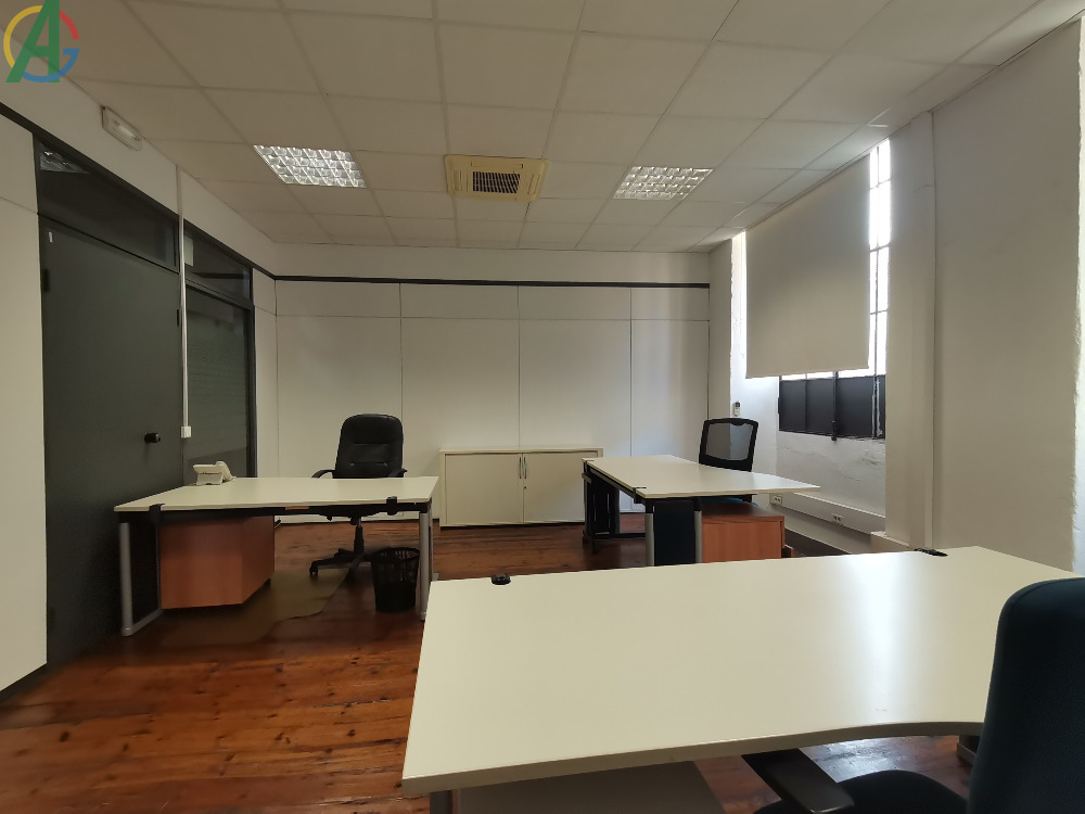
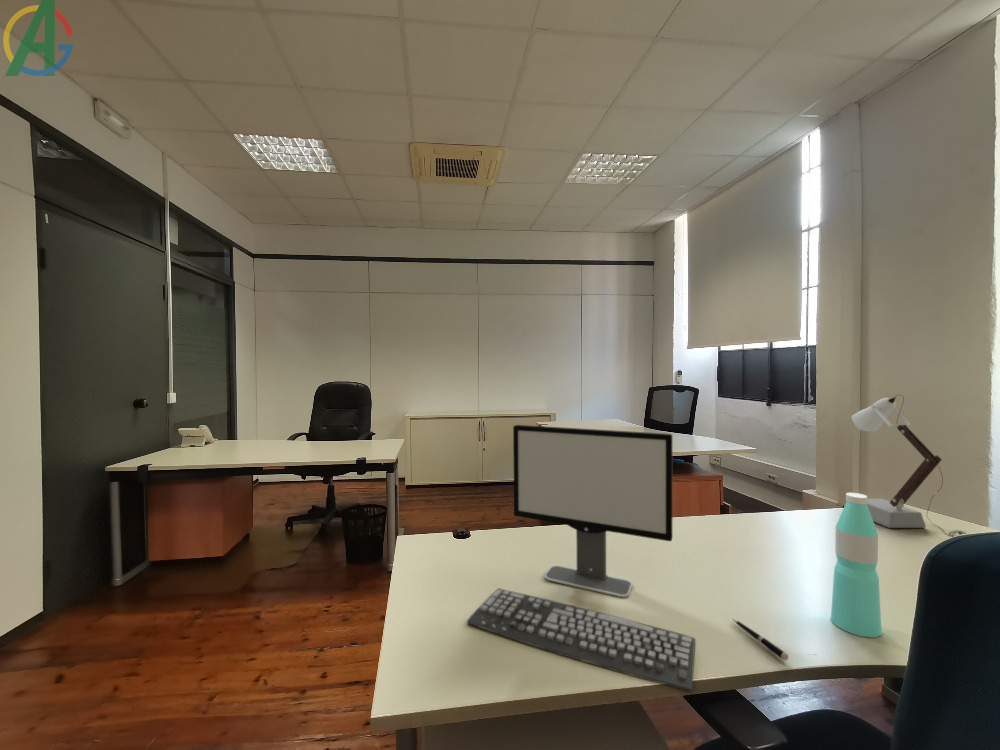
+ computer monitor (588, 505)
+ desk lamp (916, 469)
+ water bottle (856, 560)
+ keyboard (576, 629)
+ pen (756, 635)
